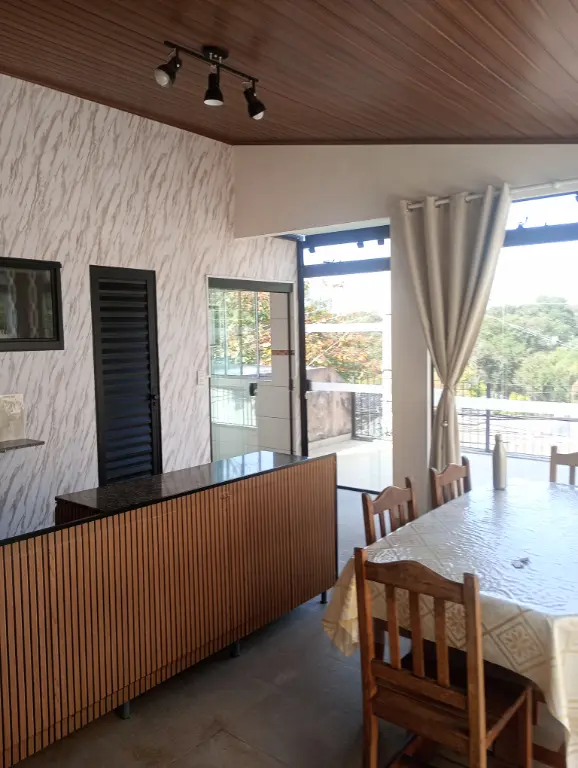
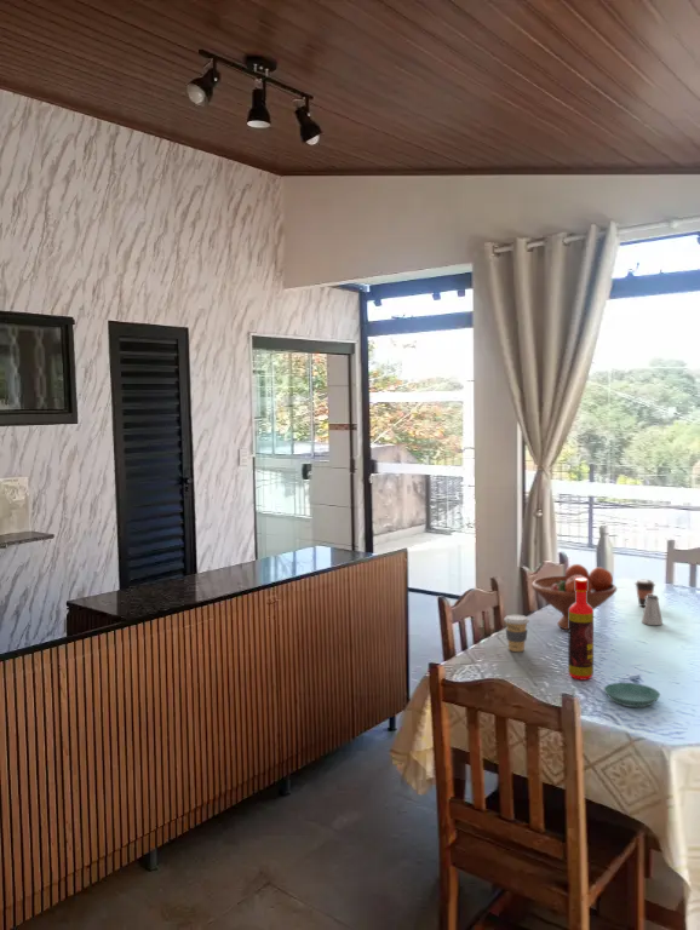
+ coffee cup (516, 633)
+ fruit bowl (573, 597)
+ saltshaker (652, 609)
+ saucer (631, 695)
+ coffee cup (644, 592)
+ bottle (580, 627)
